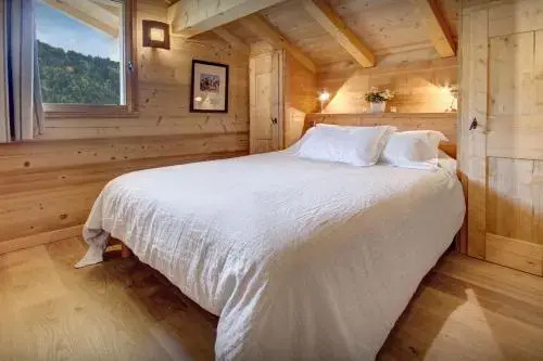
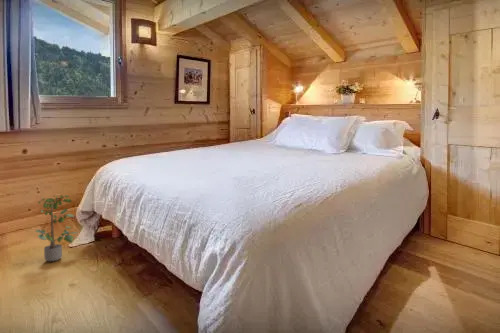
+ potted plant (59, 222)
